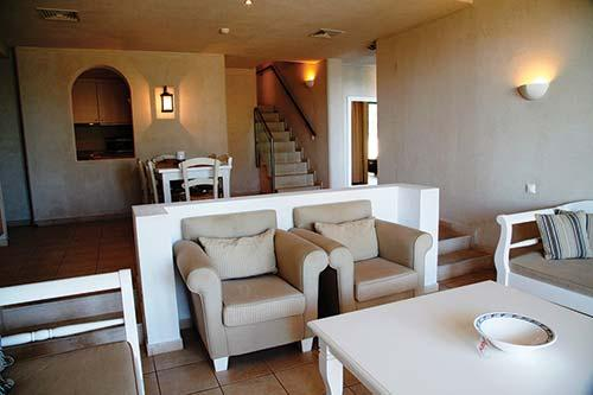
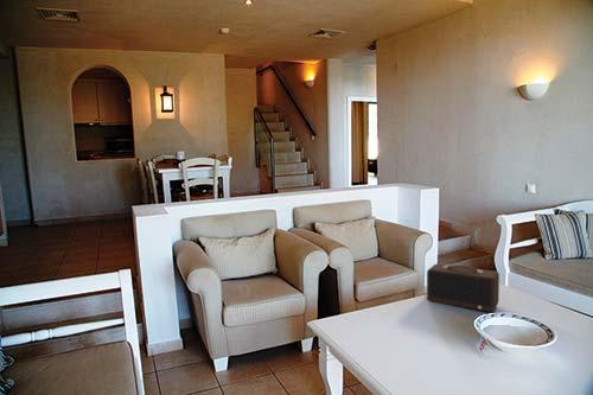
+ speaker (461, 283)
